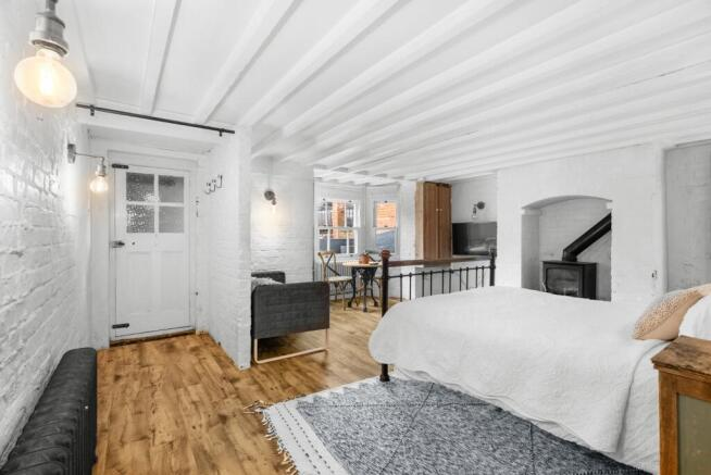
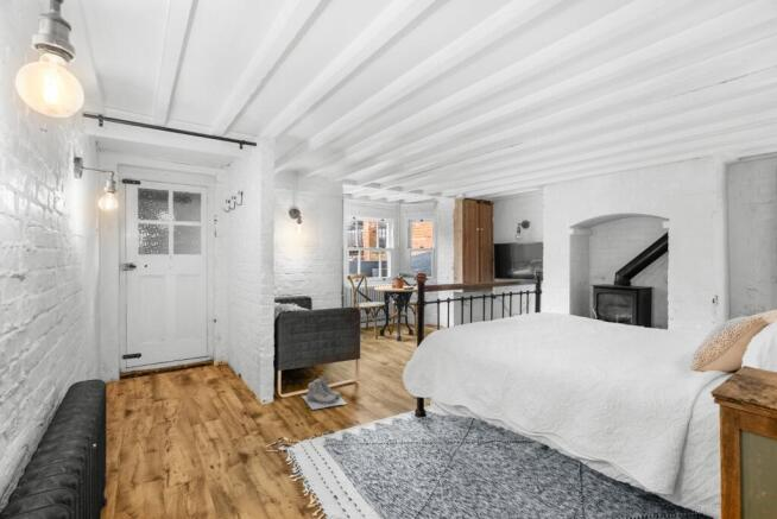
+ boots (323, 388)
